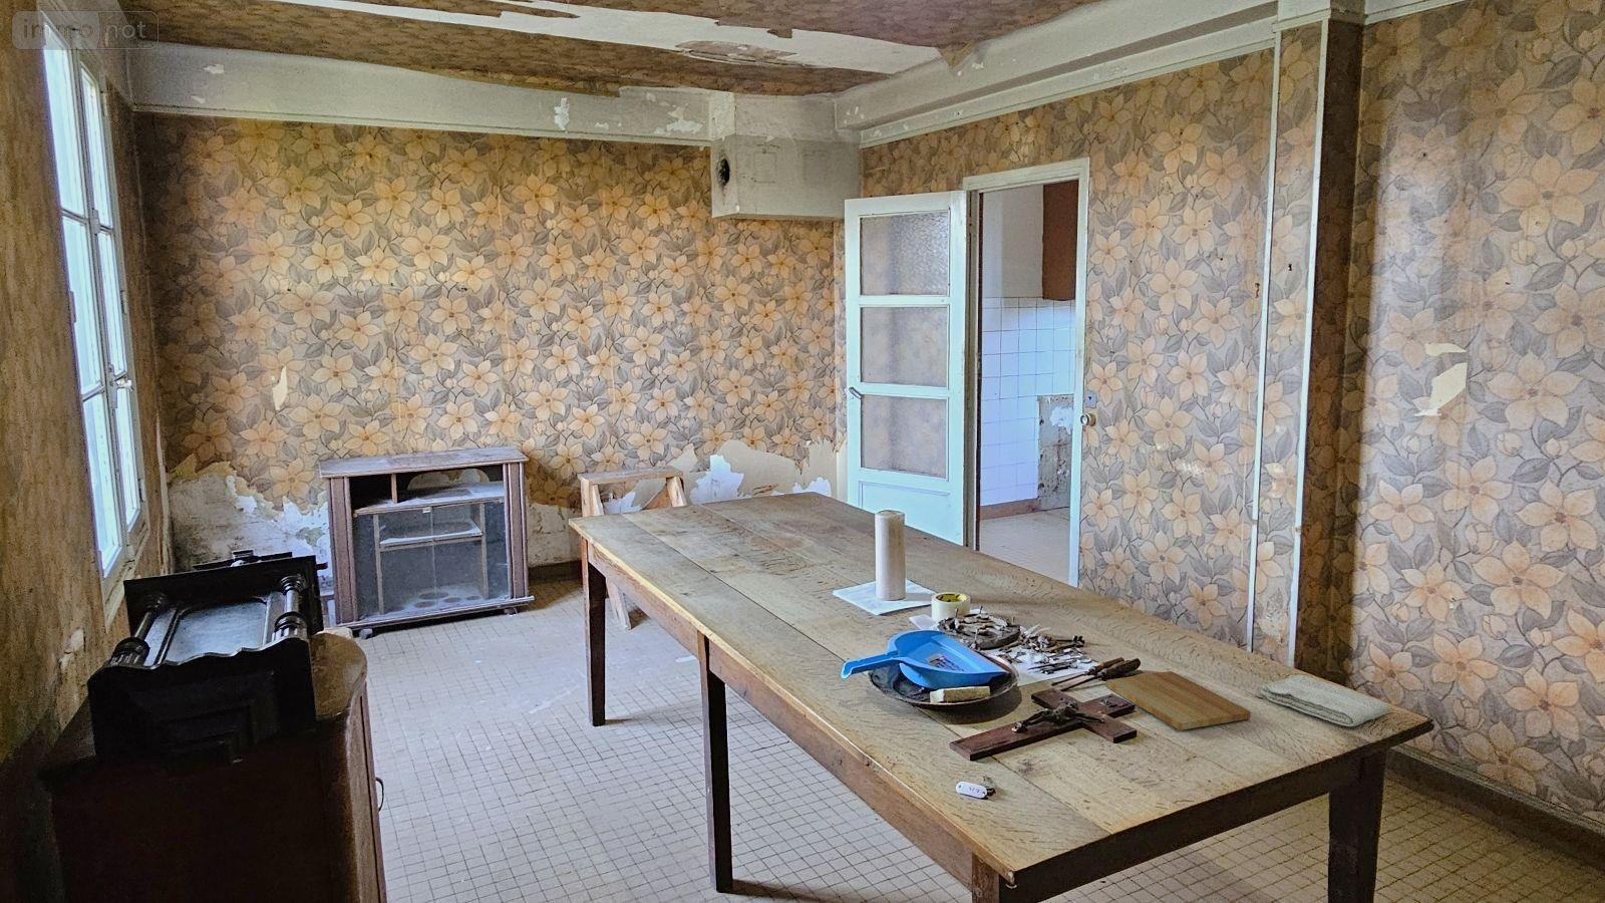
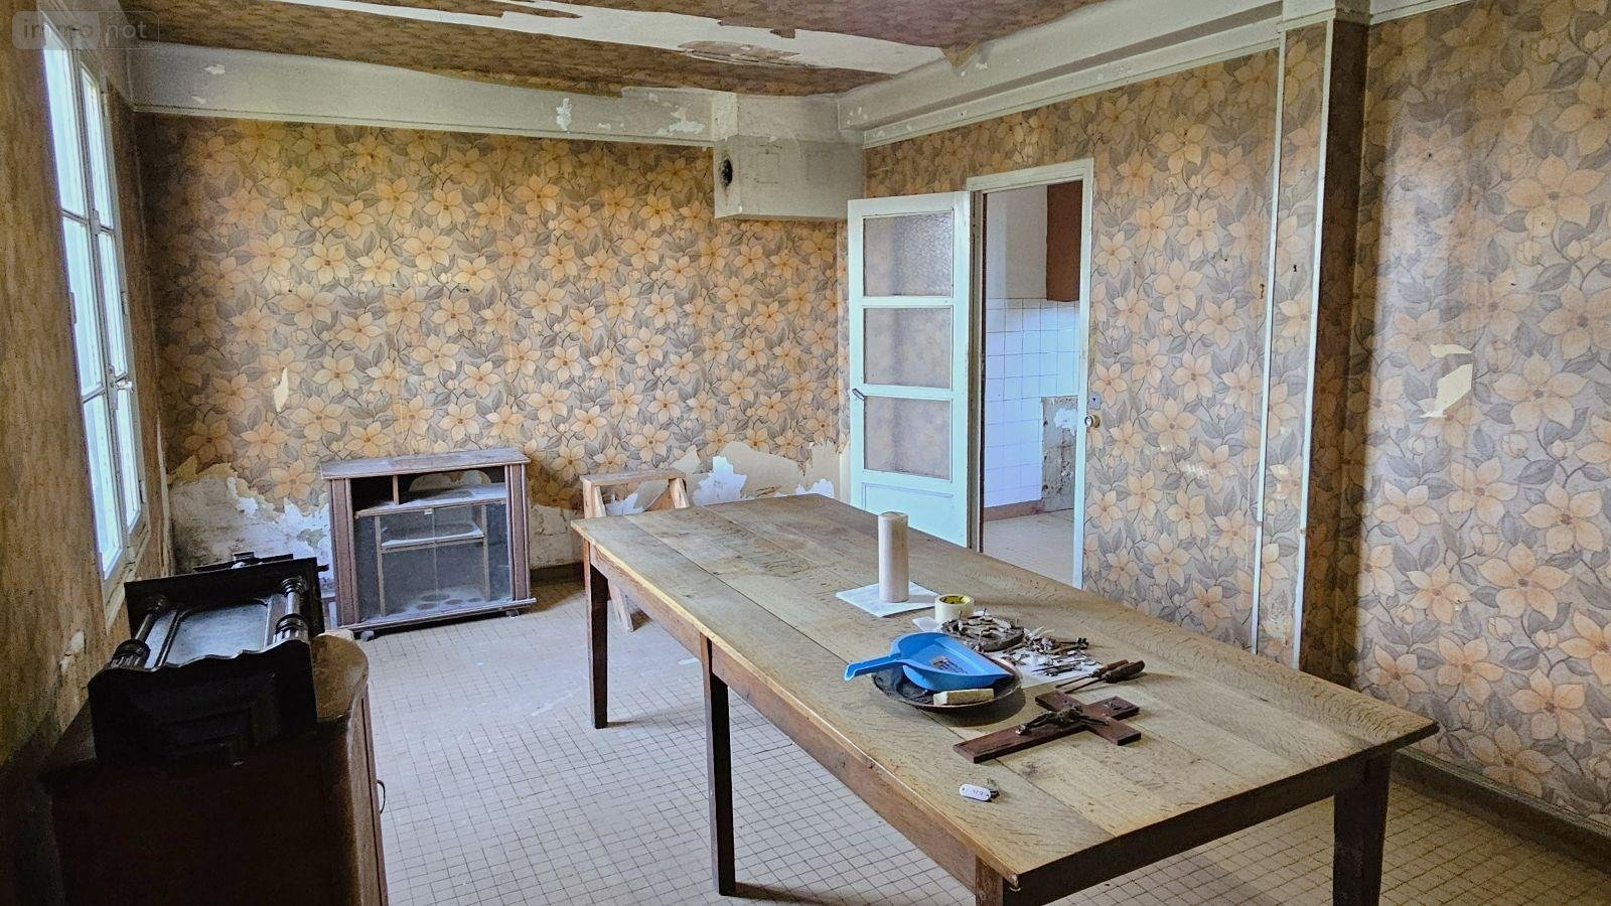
- washcloth (1323, 698)
- cutting board (1175, 698)
